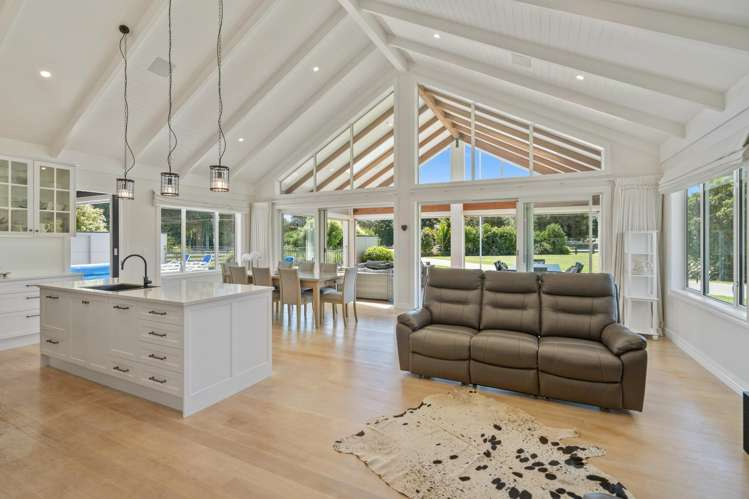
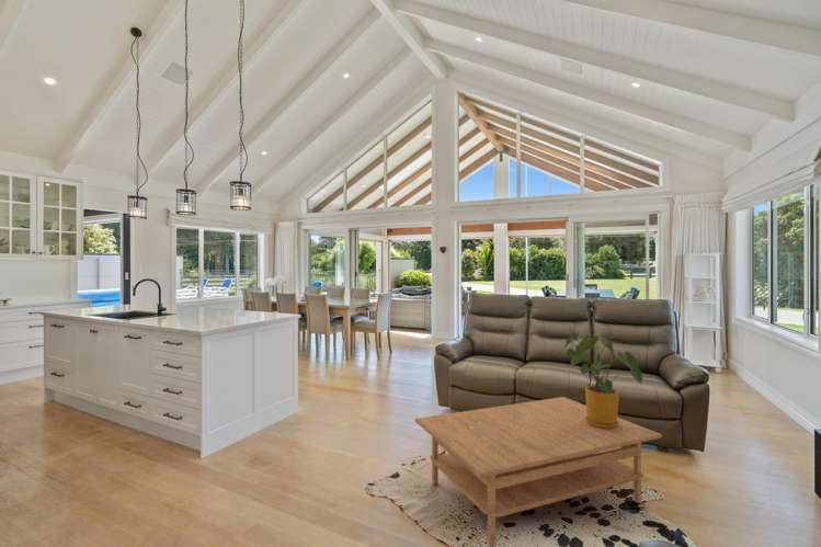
+ house plant (597, 379)
+ coffee table (532, 458)
